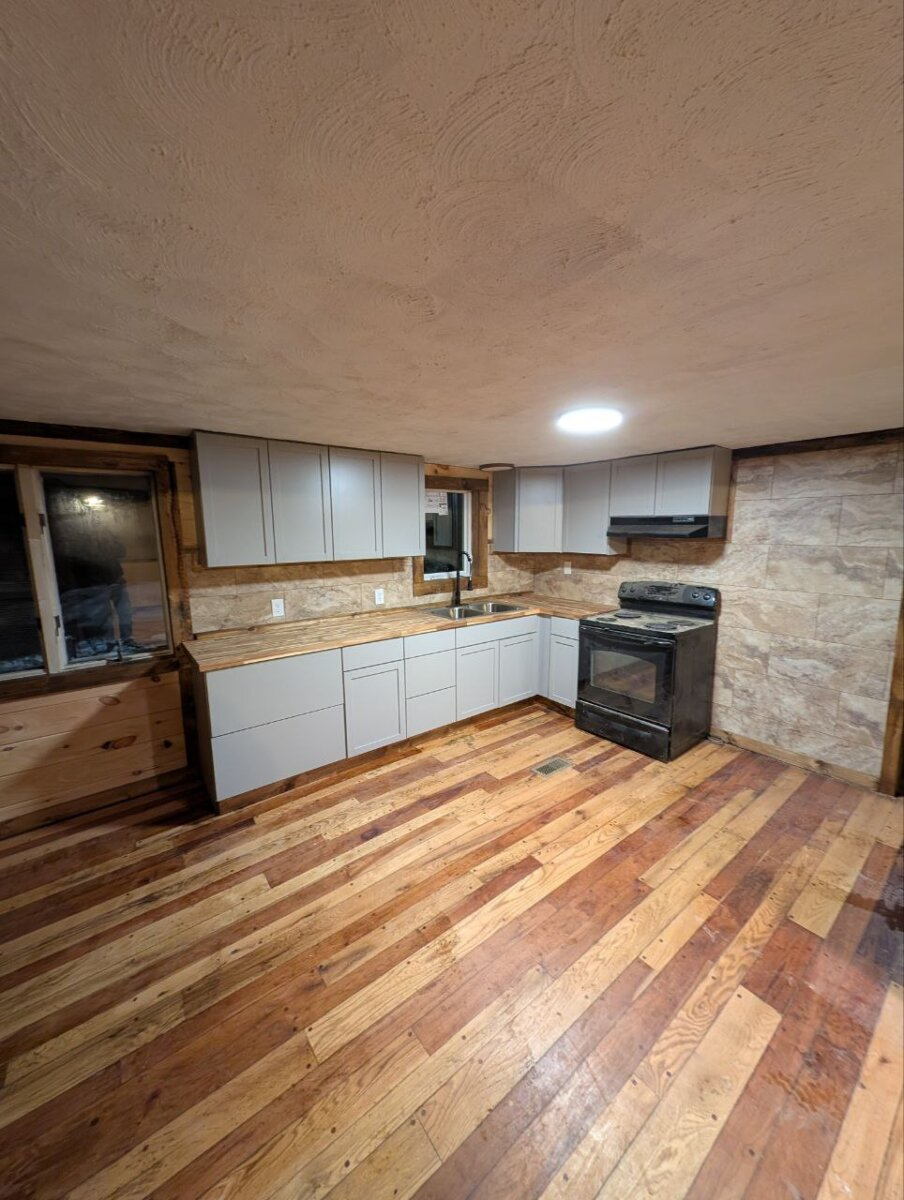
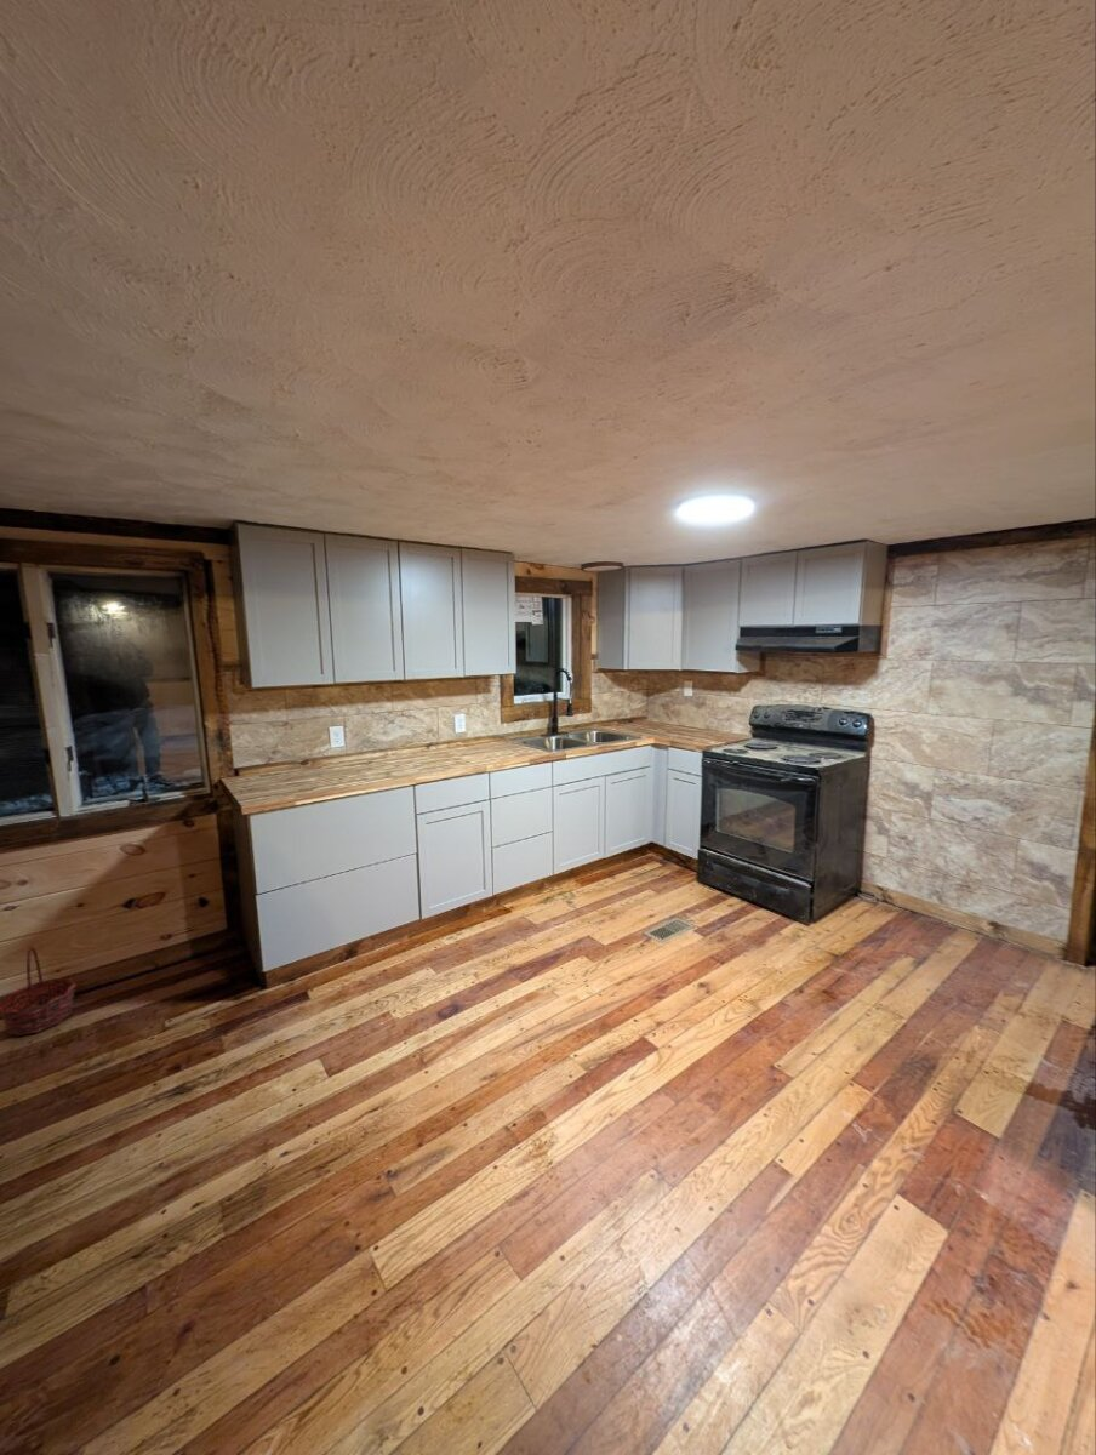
+ basket (35, 983)
